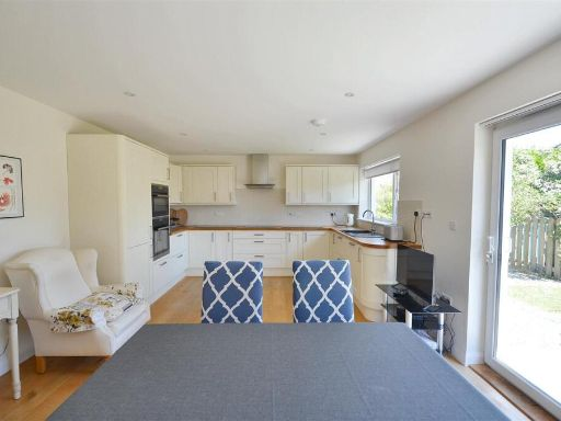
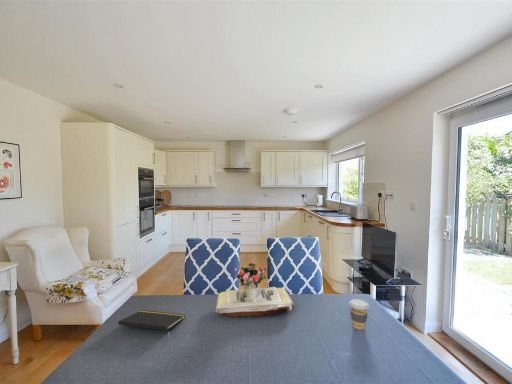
+ flower arrangement (255, 286)
+ coffee cup (358, 314)
+ notepad (153, 319)
